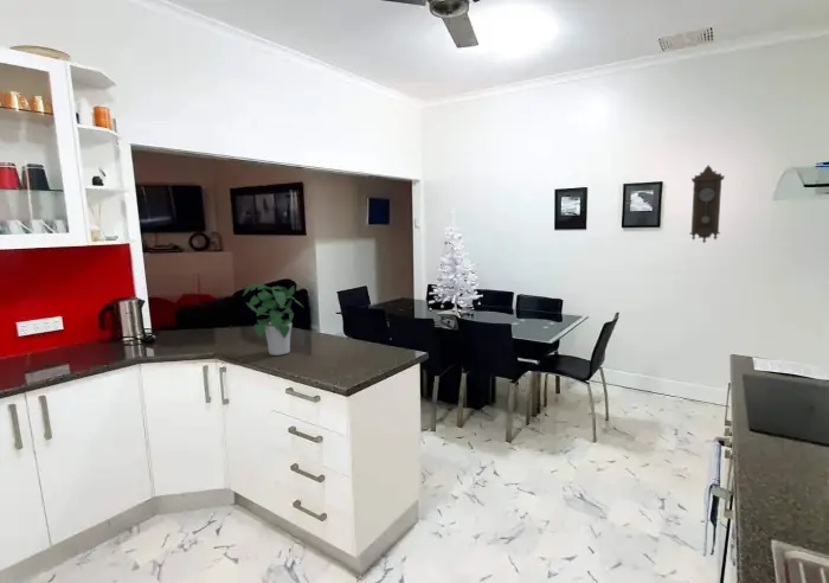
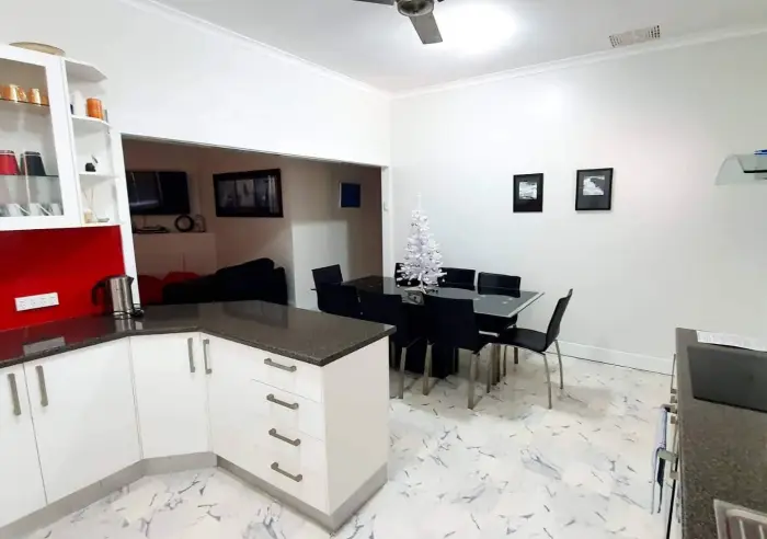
- potted plant (272, 318)
- pendulum clock (706, 204)
